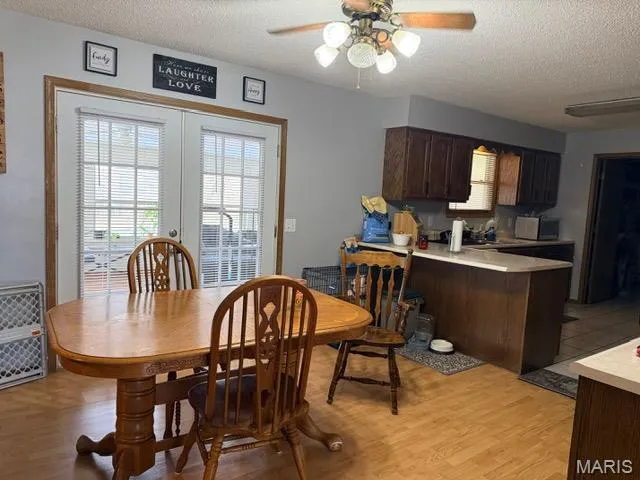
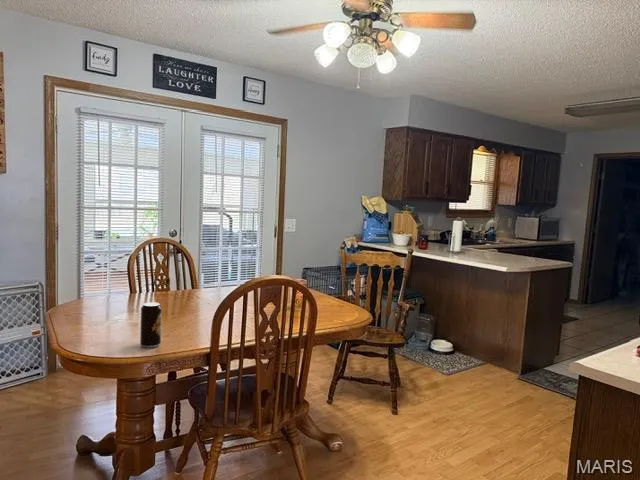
+ beverage can (150, 324)
